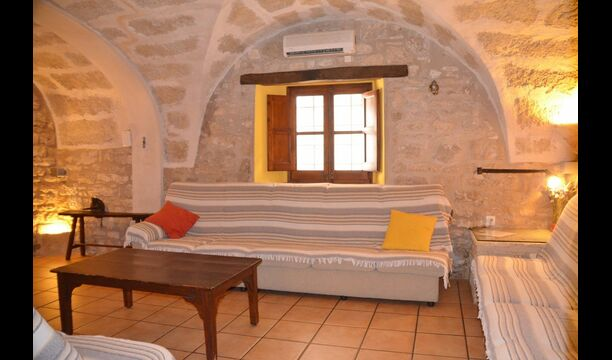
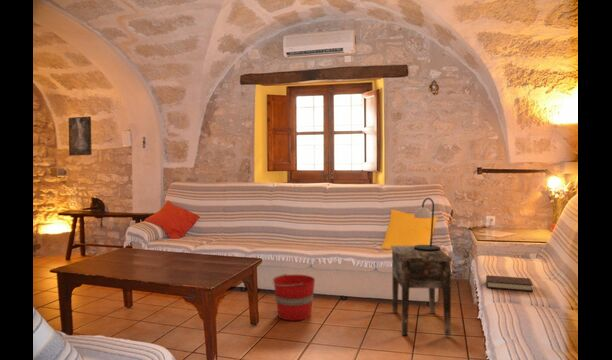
+ table lamp (431, 223)
+ book (508, 282)
+ side table (419, 287)
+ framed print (79, 136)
+ bucket (293, 296)
